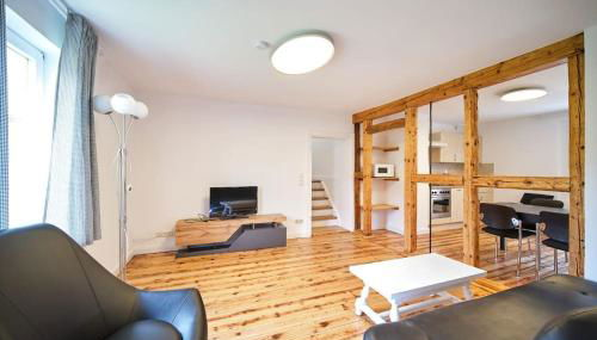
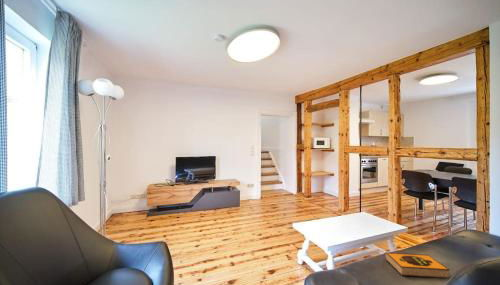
+ hardback book (414, 263)
